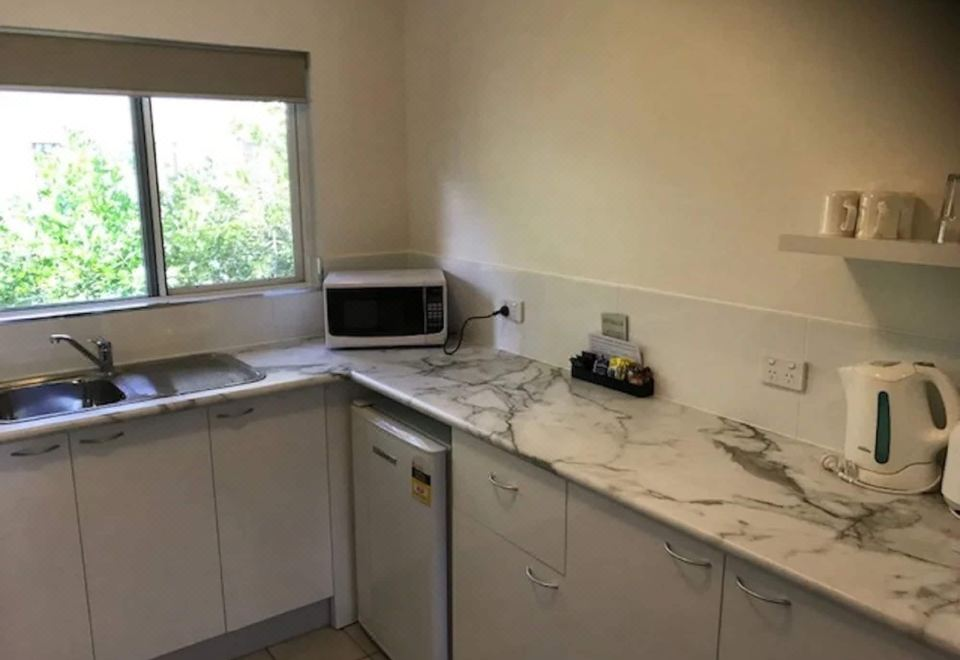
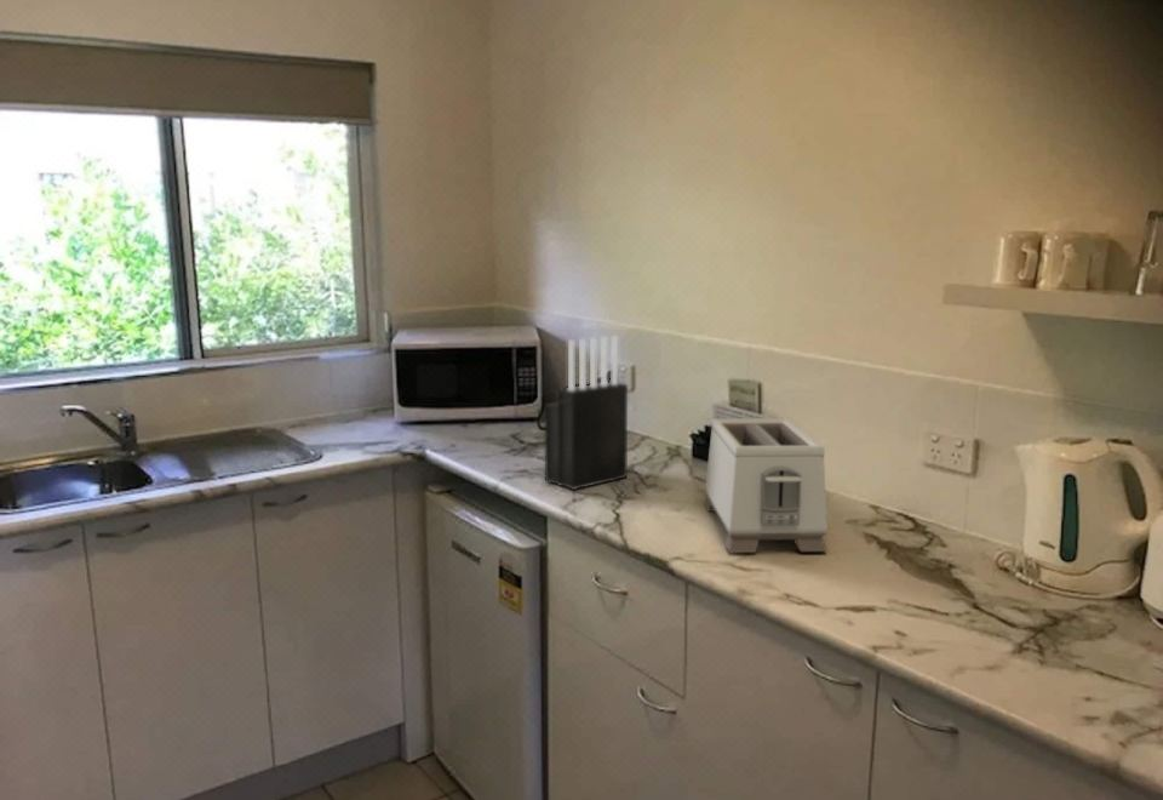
+ knife block (583, 408)
+ toaster (763, 481)
